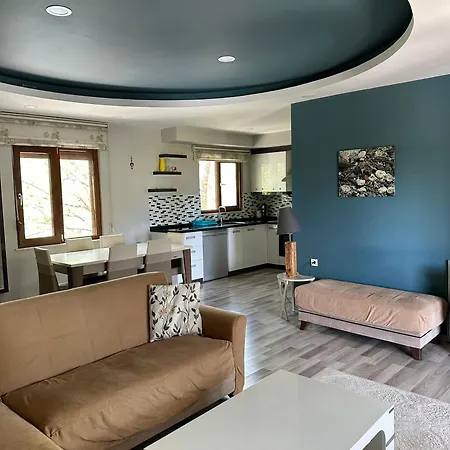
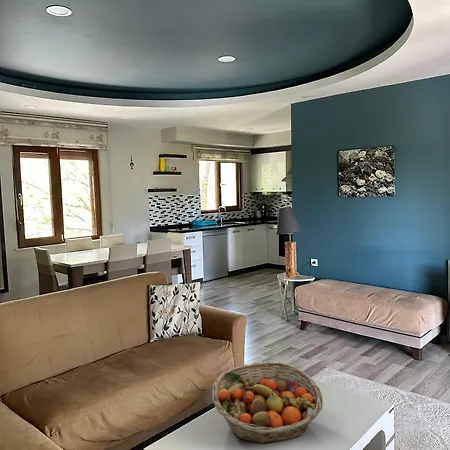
+ fruit basket (266, 401)
